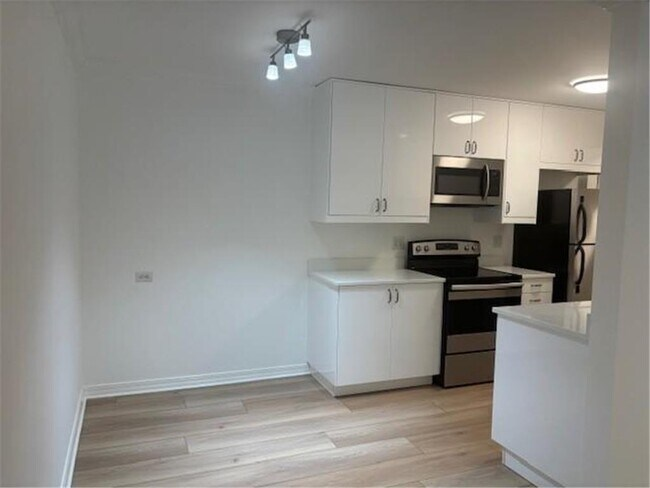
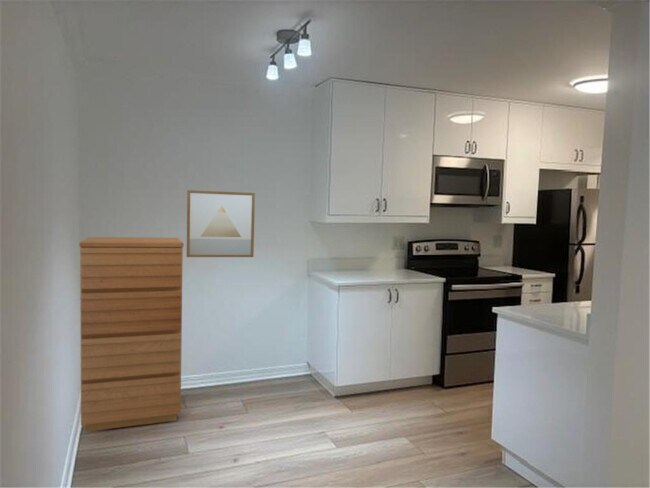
+ wall art (221, 224)
+ dresser (133, 326)
